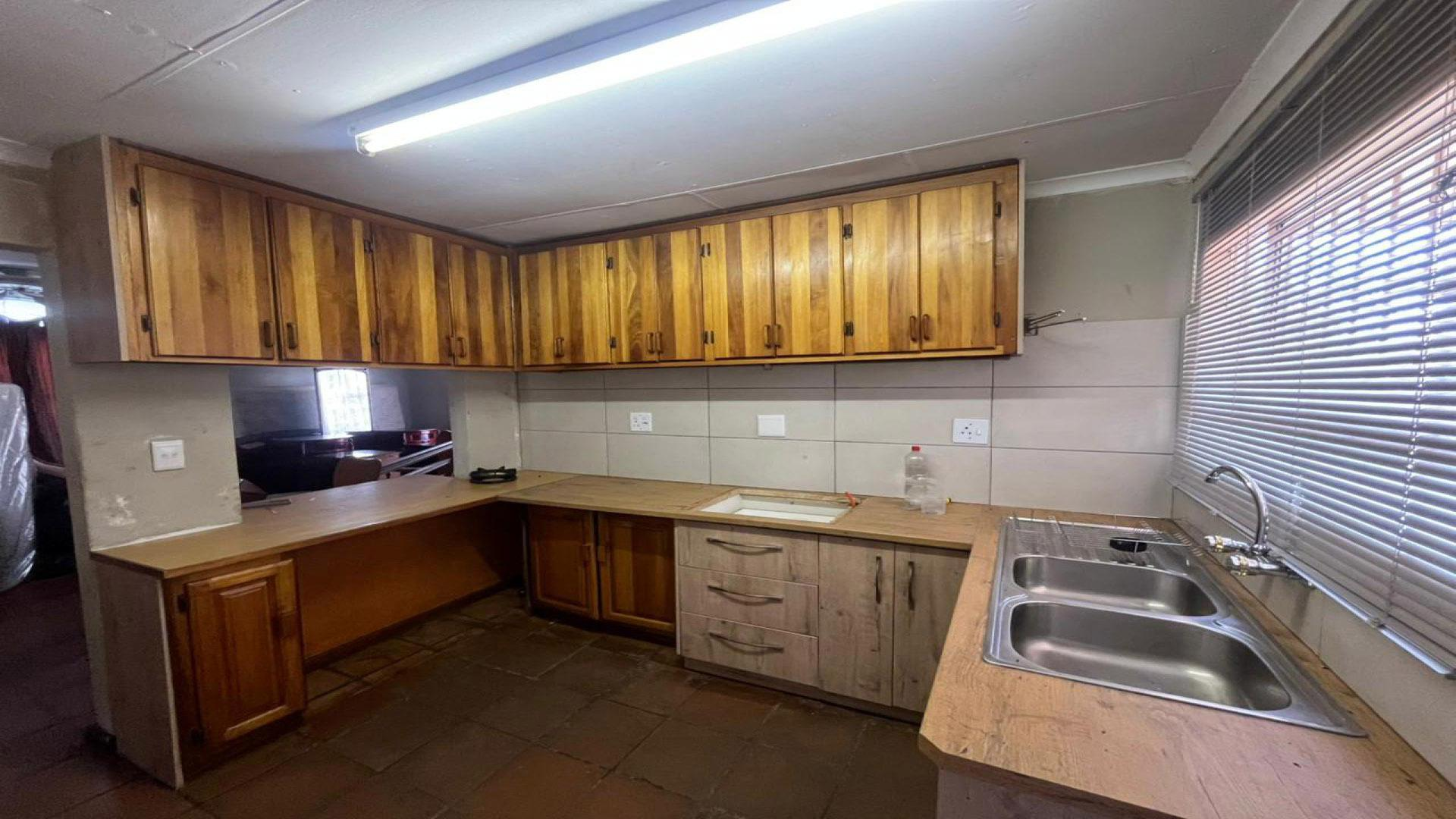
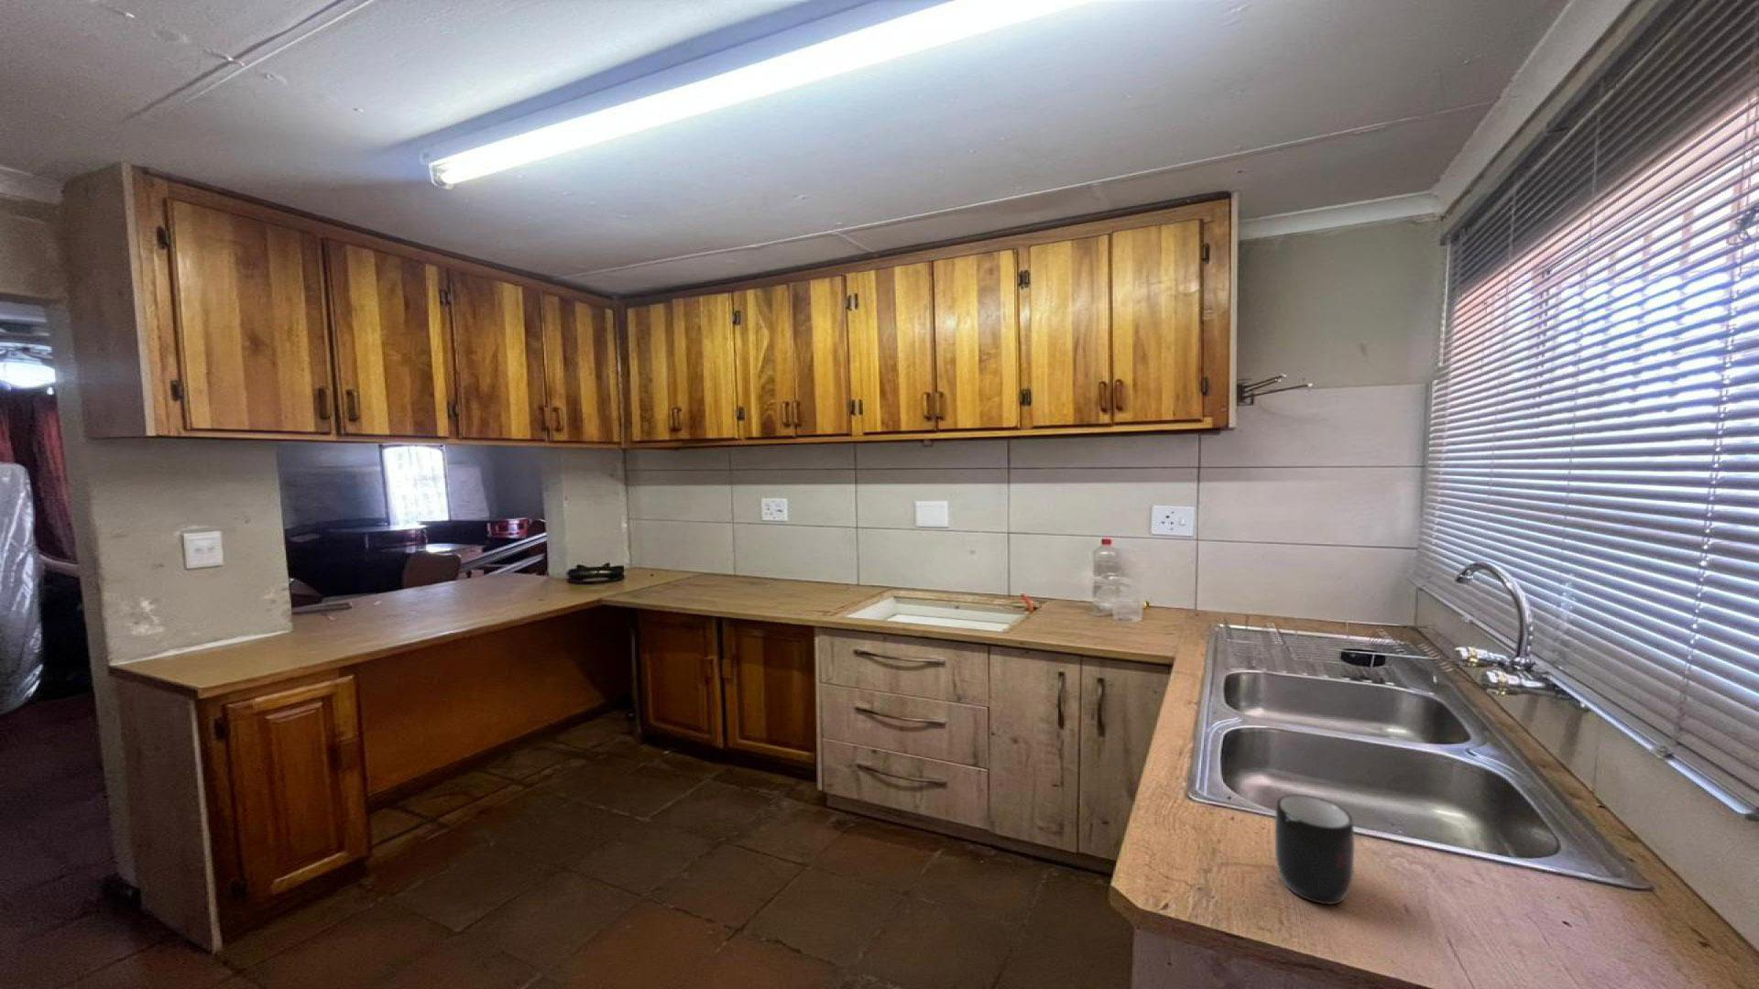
+ mug (1313, 843)
